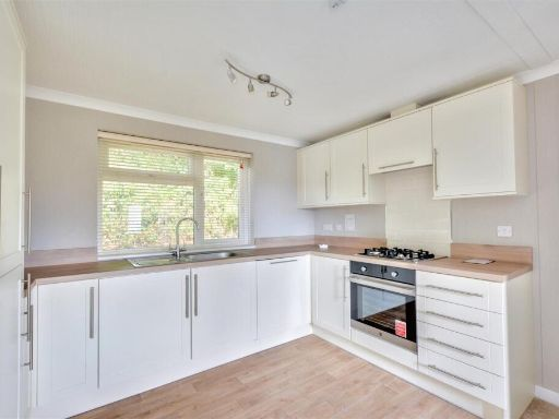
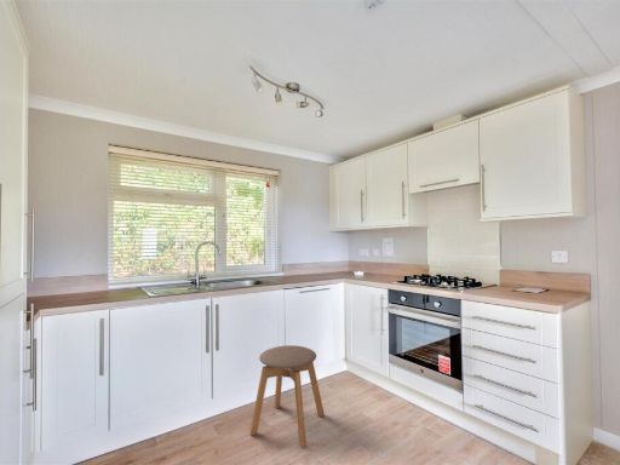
+ stool (294, 388)
